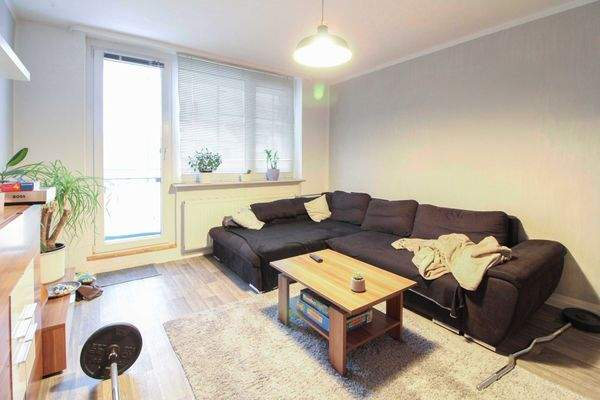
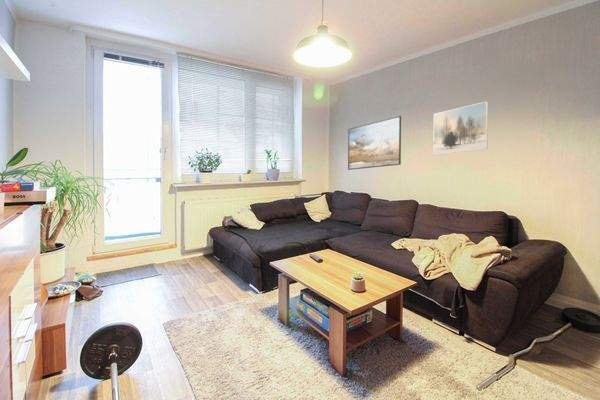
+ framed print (372, 145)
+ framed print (458, 130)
